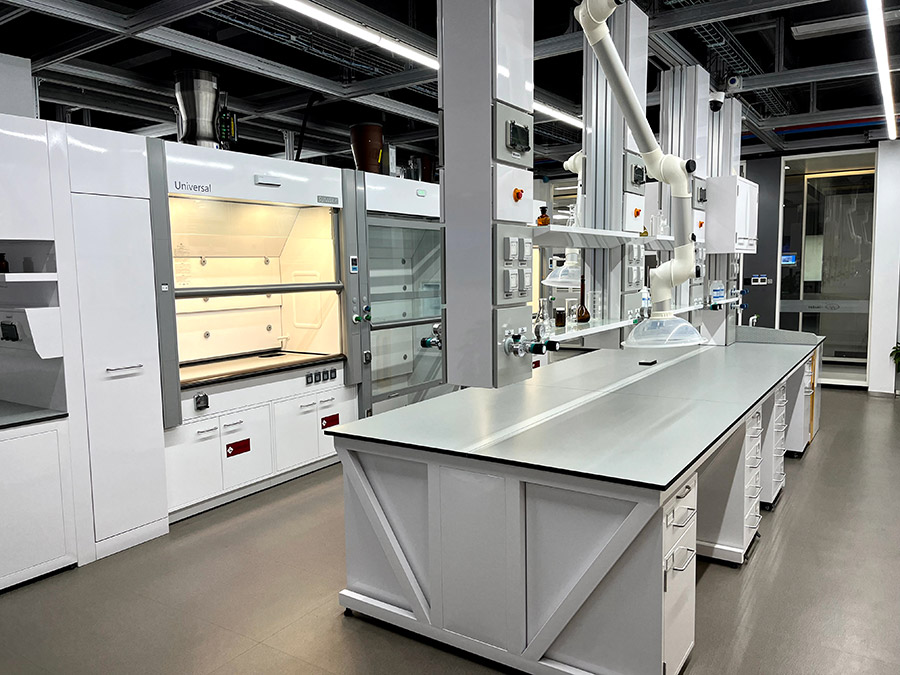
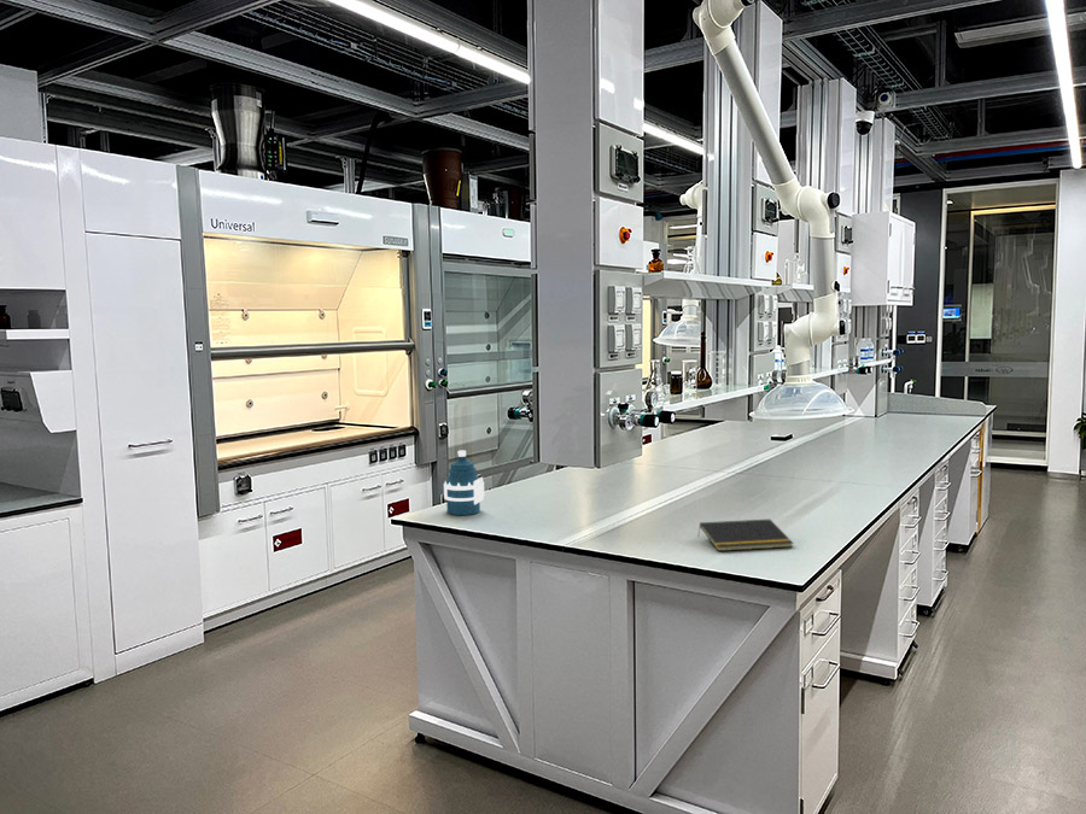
+ water bottle (462, 481)
+ notepad (745, 534)
